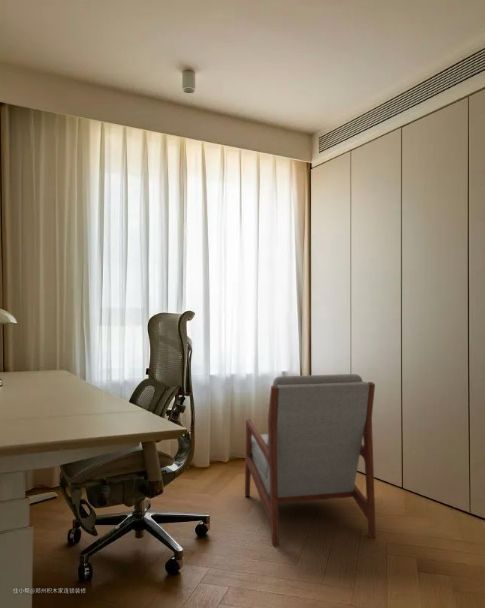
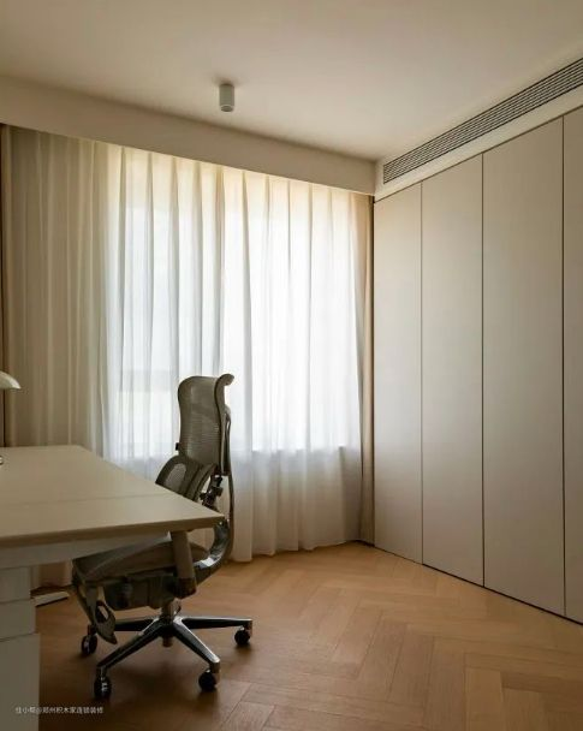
- armchair (302, 440)
